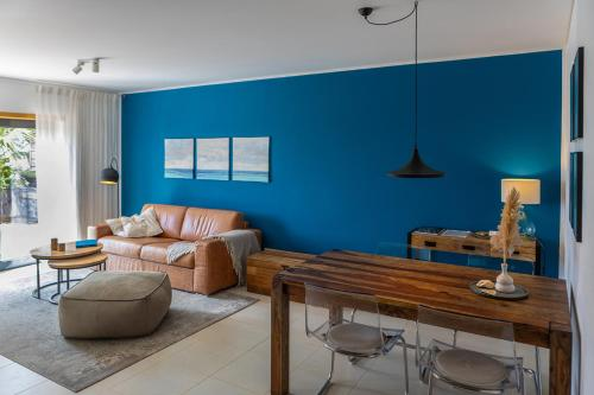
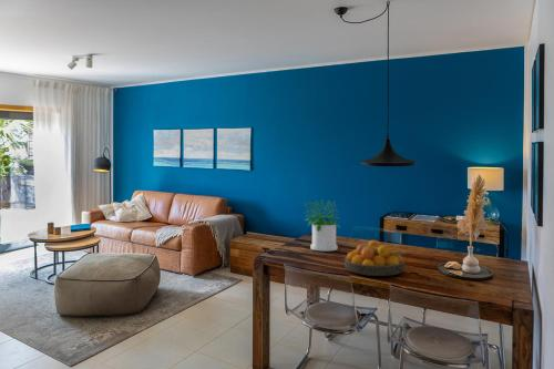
+ potted plant (320, 224)
+ fruit bowl (373, 255)
